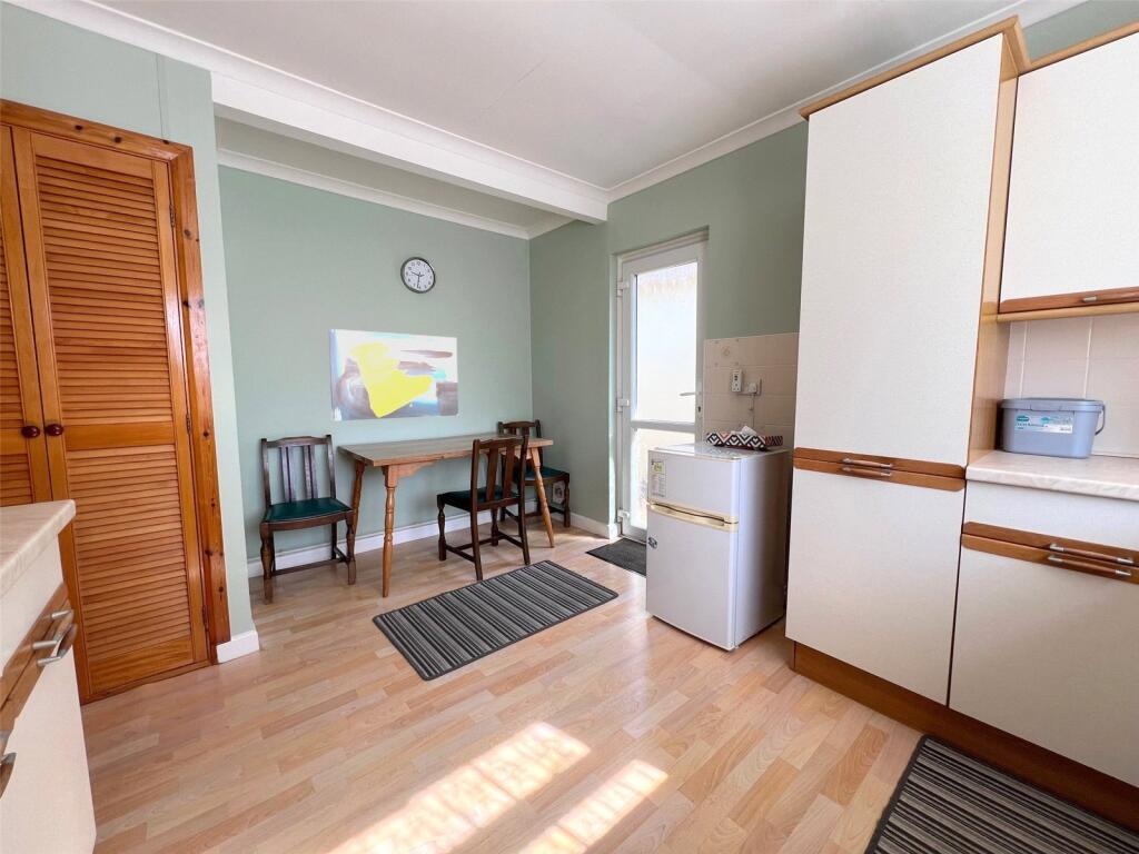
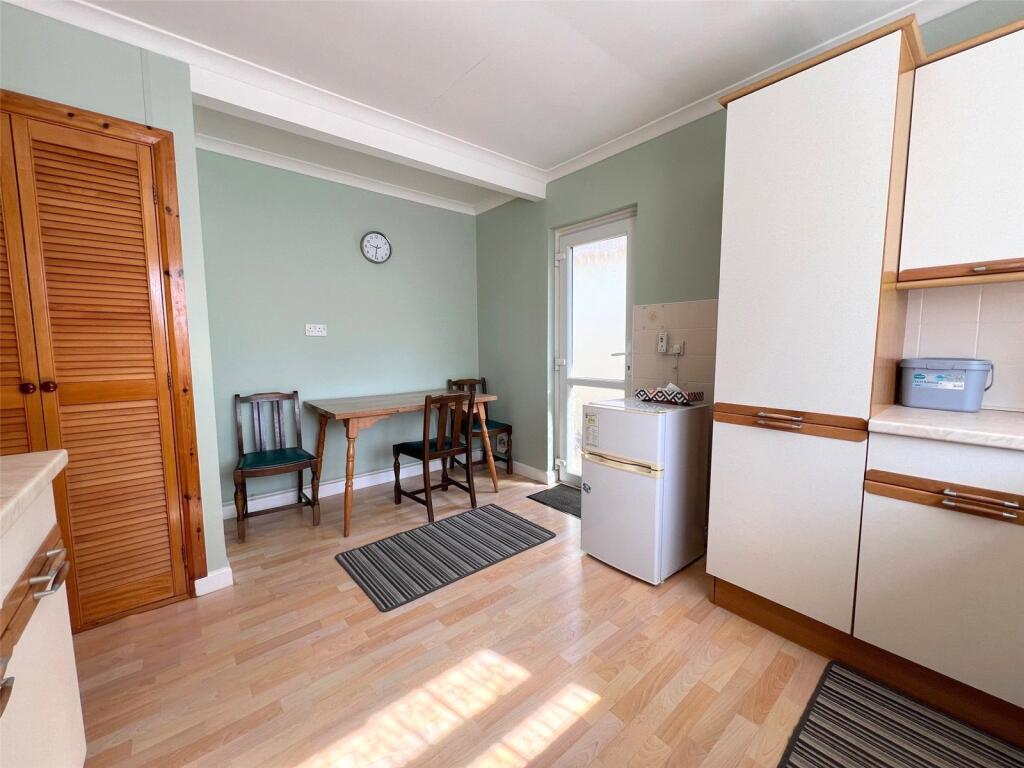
- wall art (398, 376)
